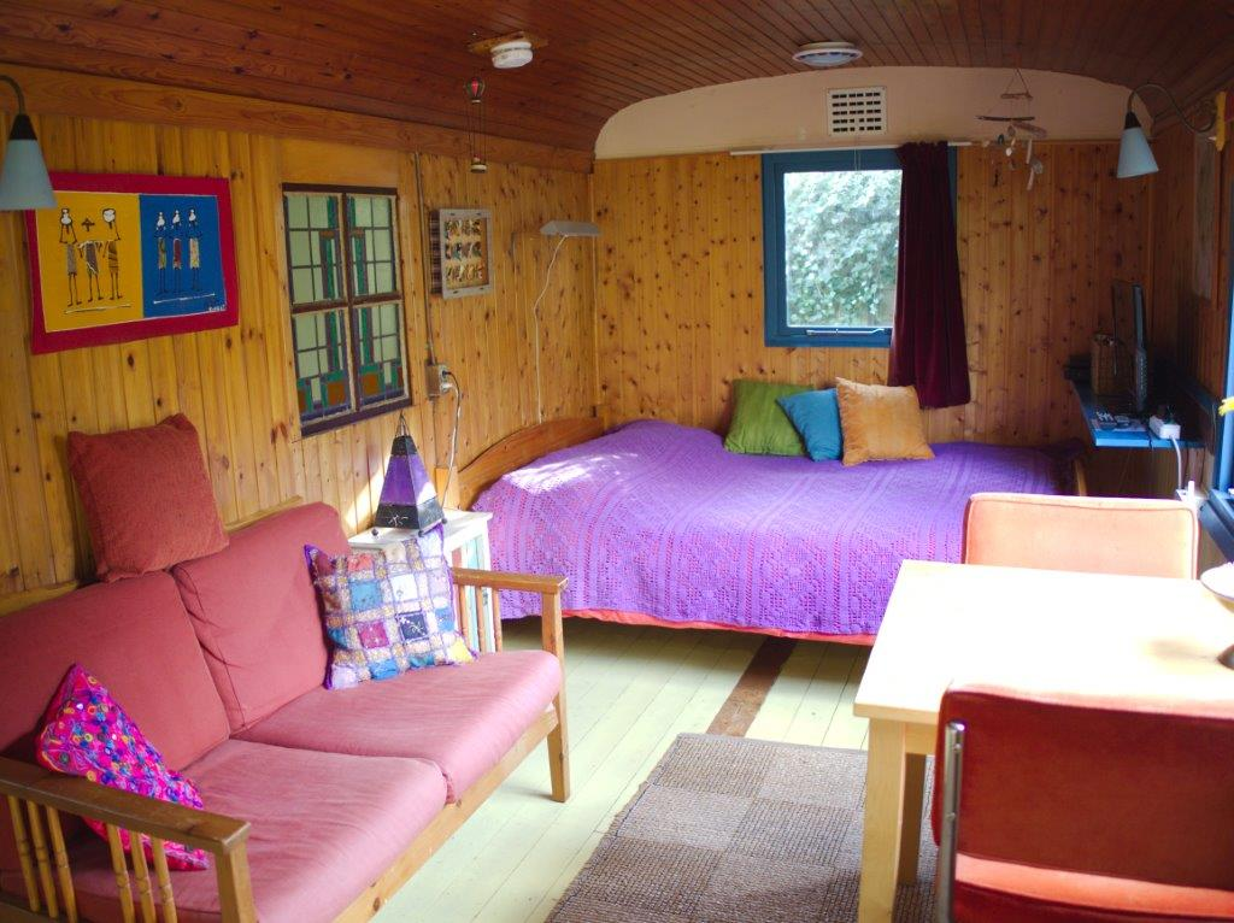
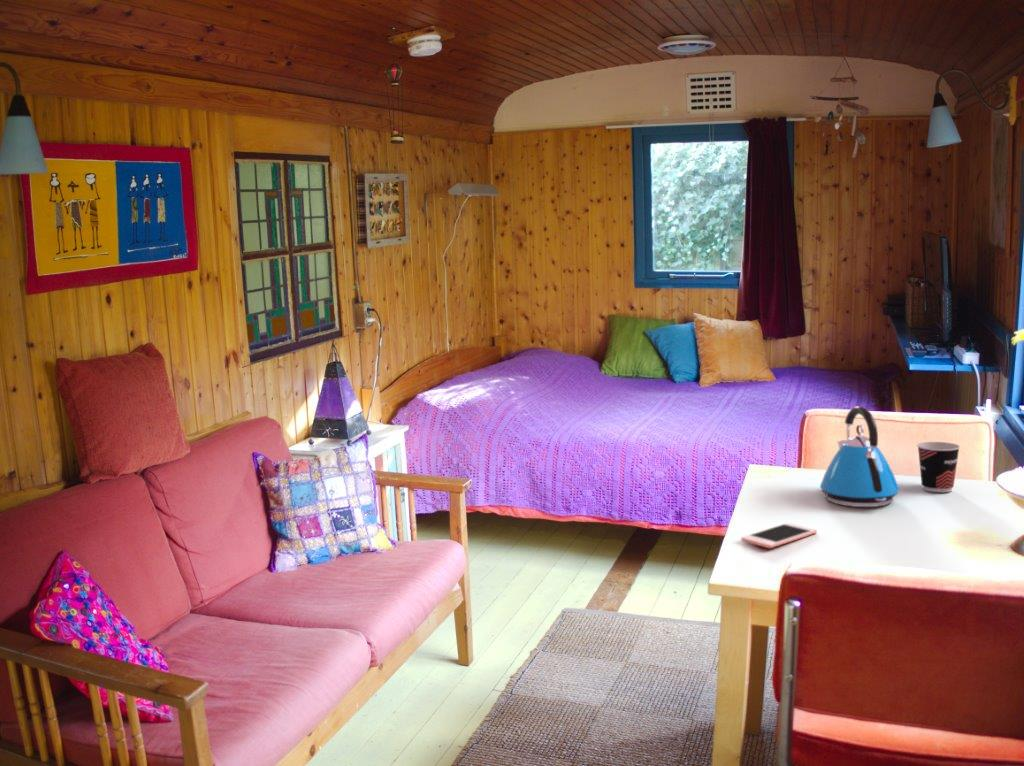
+ kettle (860, 453)
+ cup (937, 467)
+ cell phone (779, 535)
